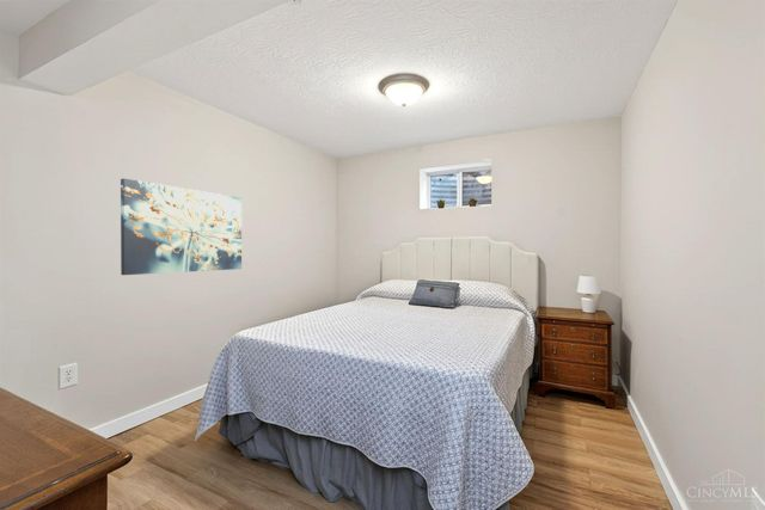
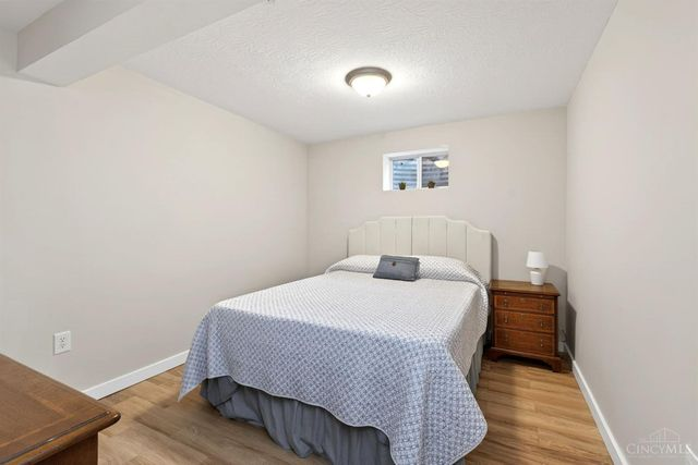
- wall art (190, 231)
